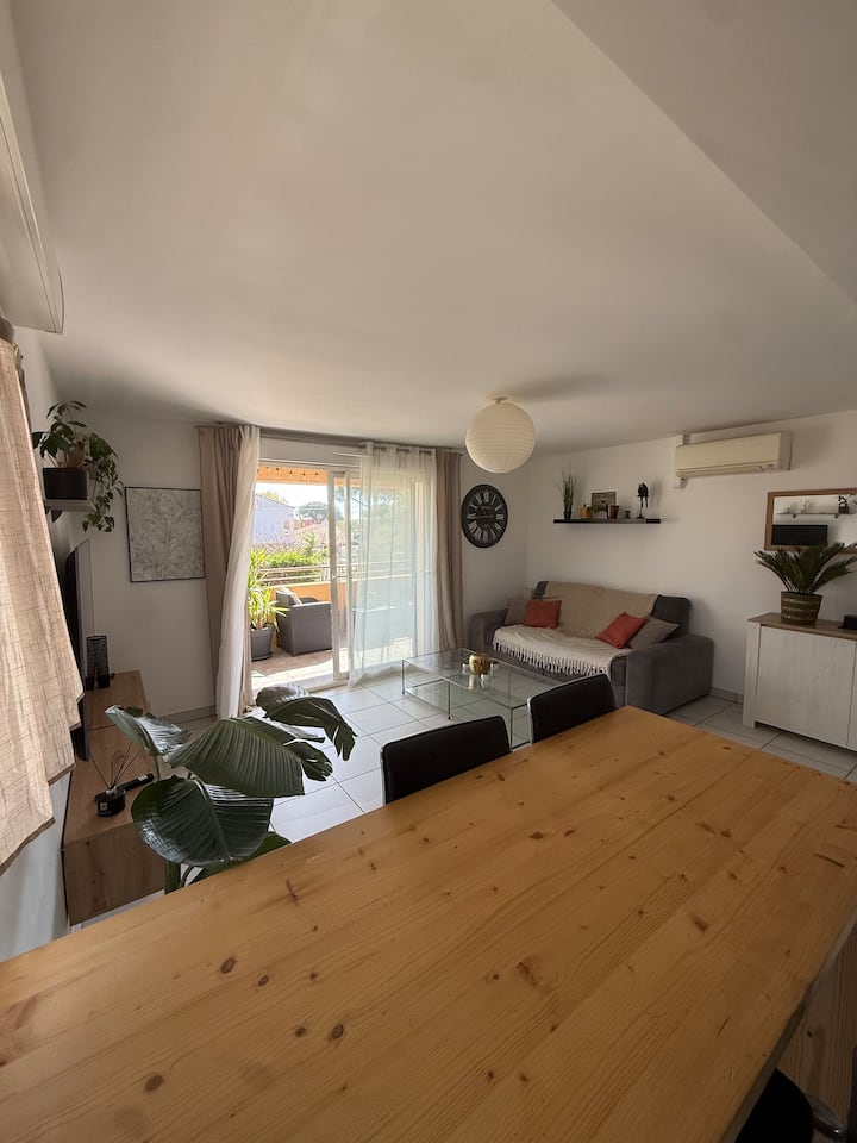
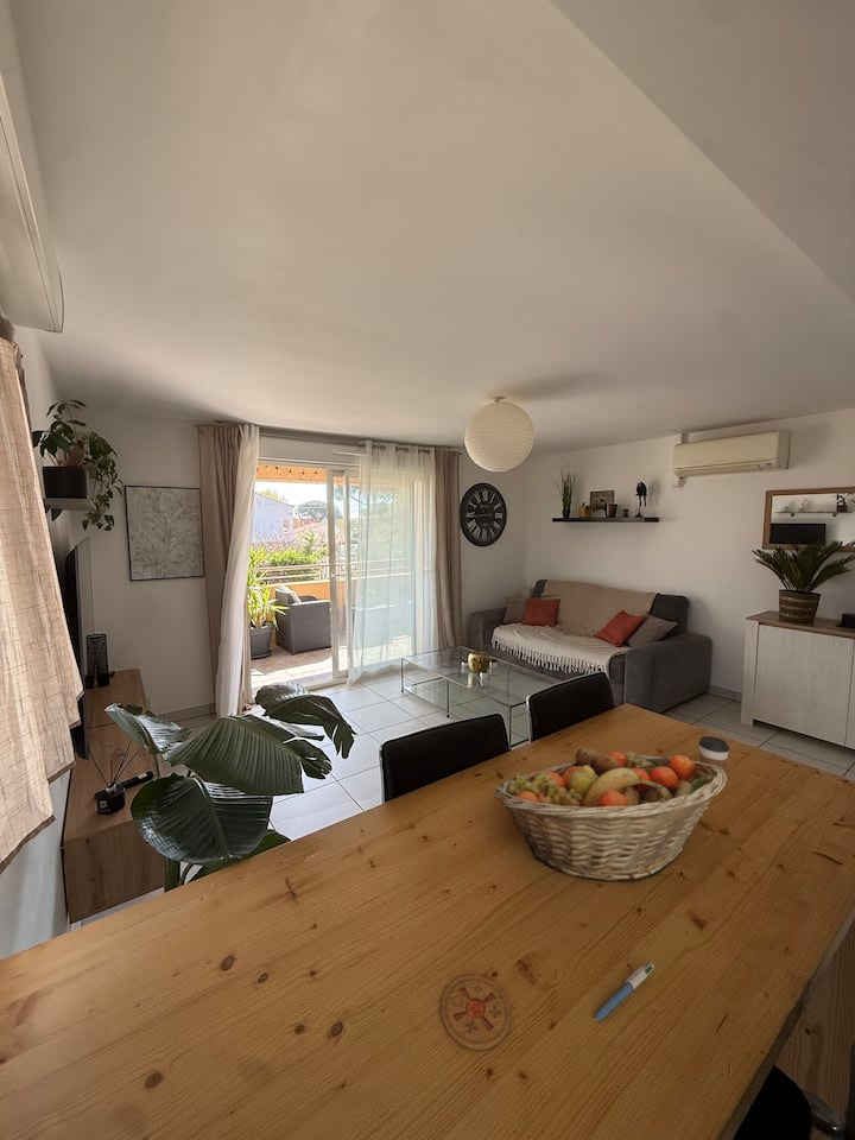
+ fruit basket (606, 798)
+ pen (623, 989)
+ coffee cup (712, 760)
+ coaster (475, 1009)
